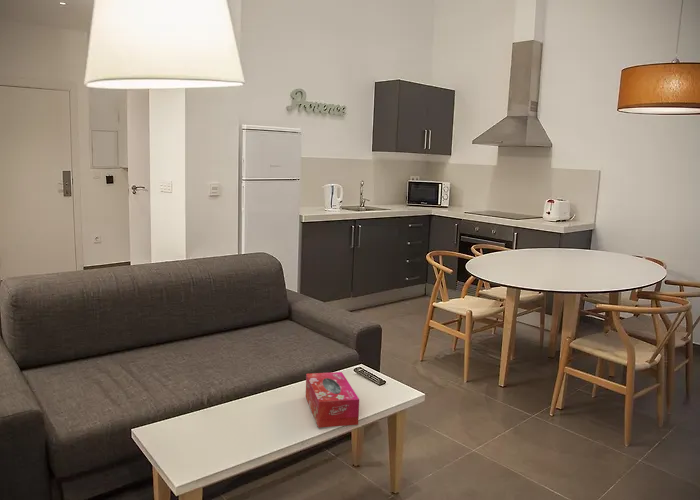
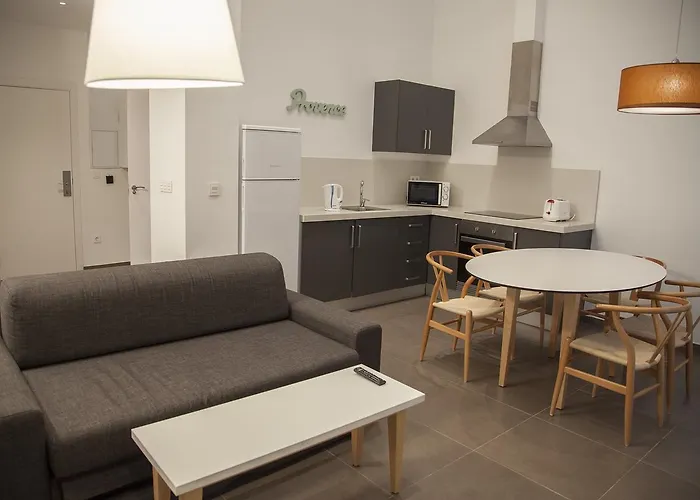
- tissue box (330, 397)
